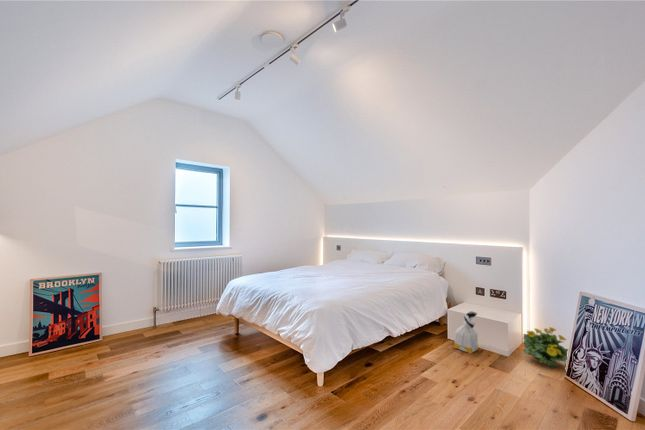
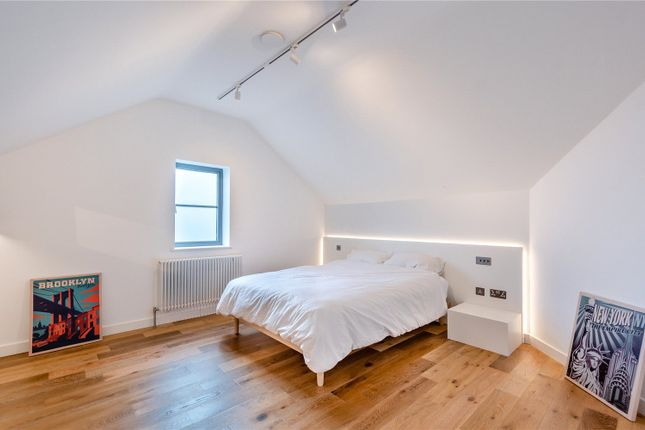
- bag (467, 329)
- flowering plant (544, 344)
